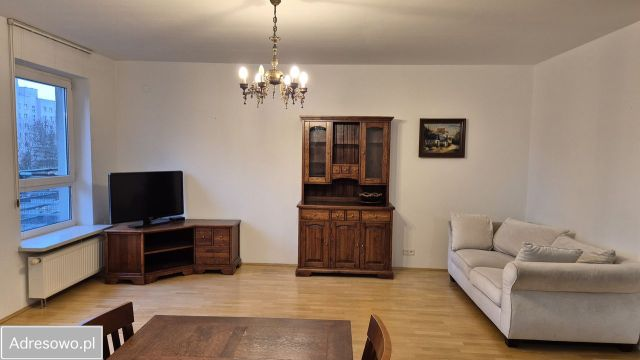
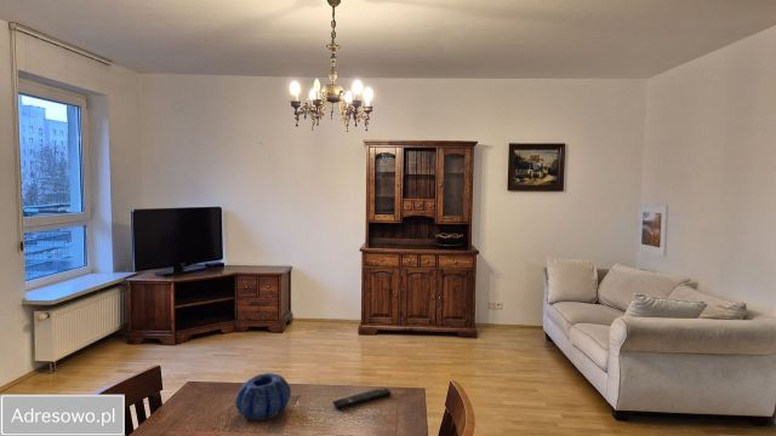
+ remote control (363, 397)
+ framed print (651, 229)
+ decorative bowl (263, 395)
